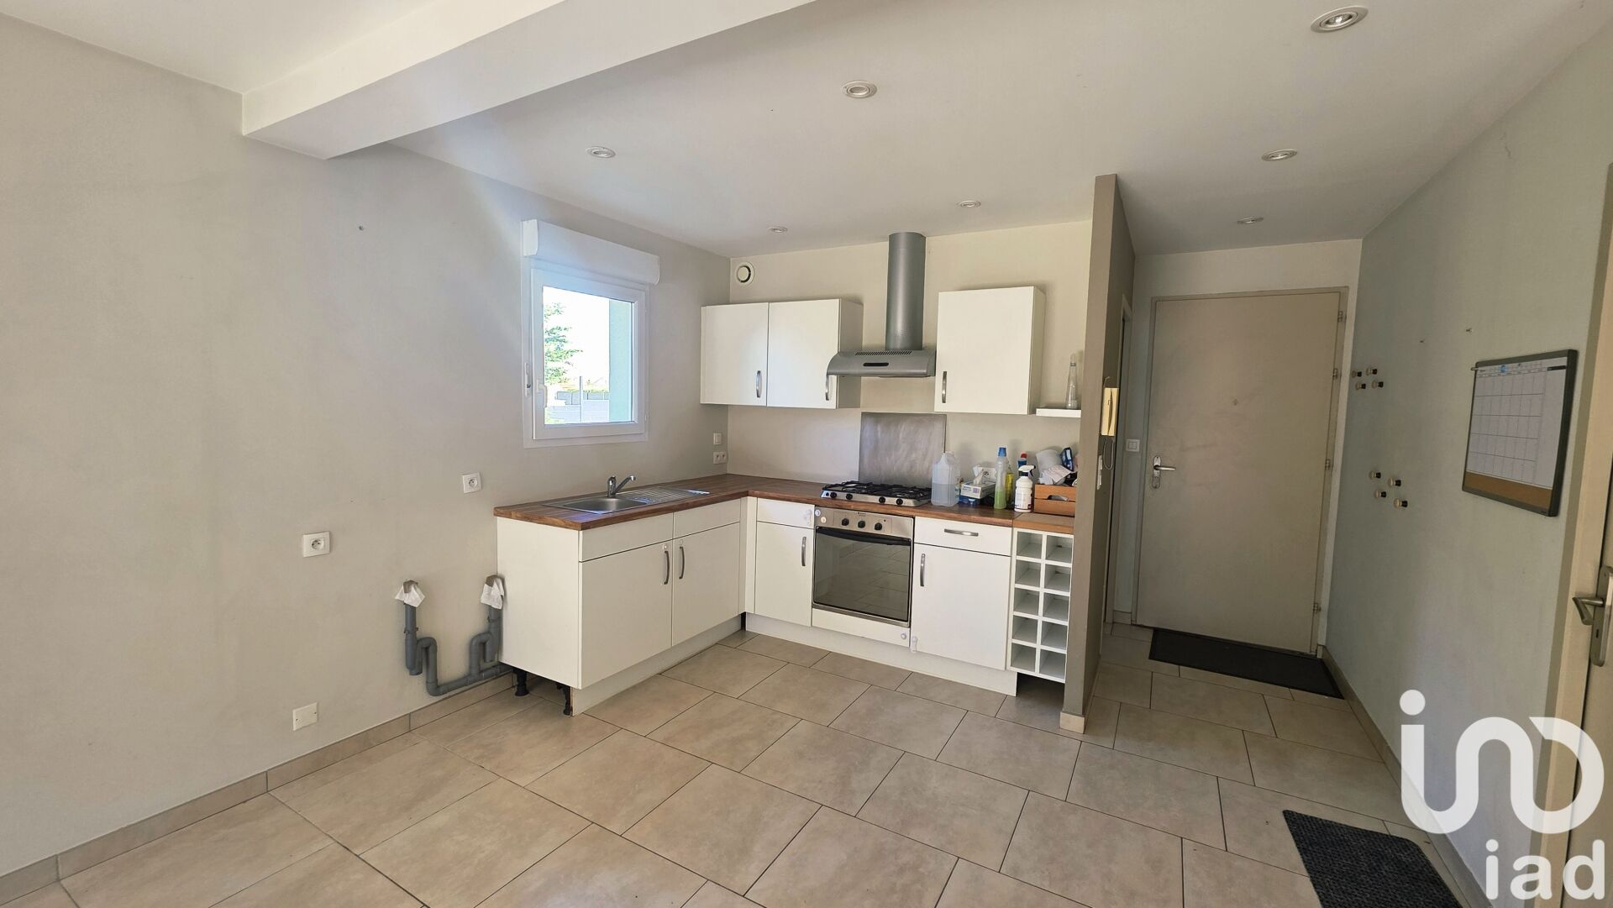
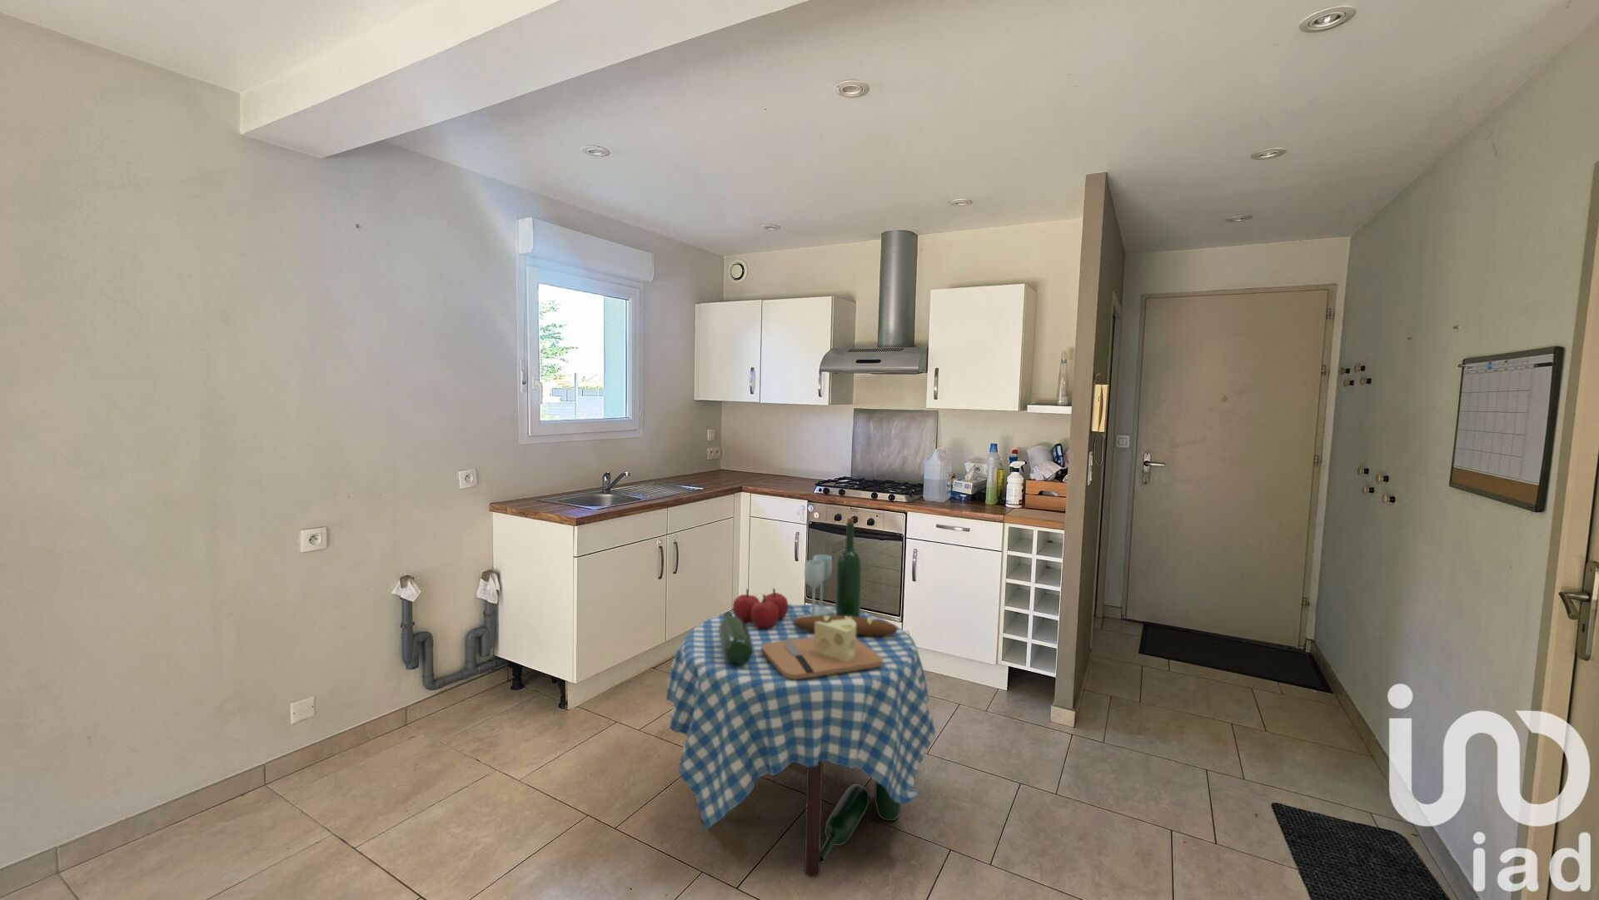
+ dining table (802, 671)
